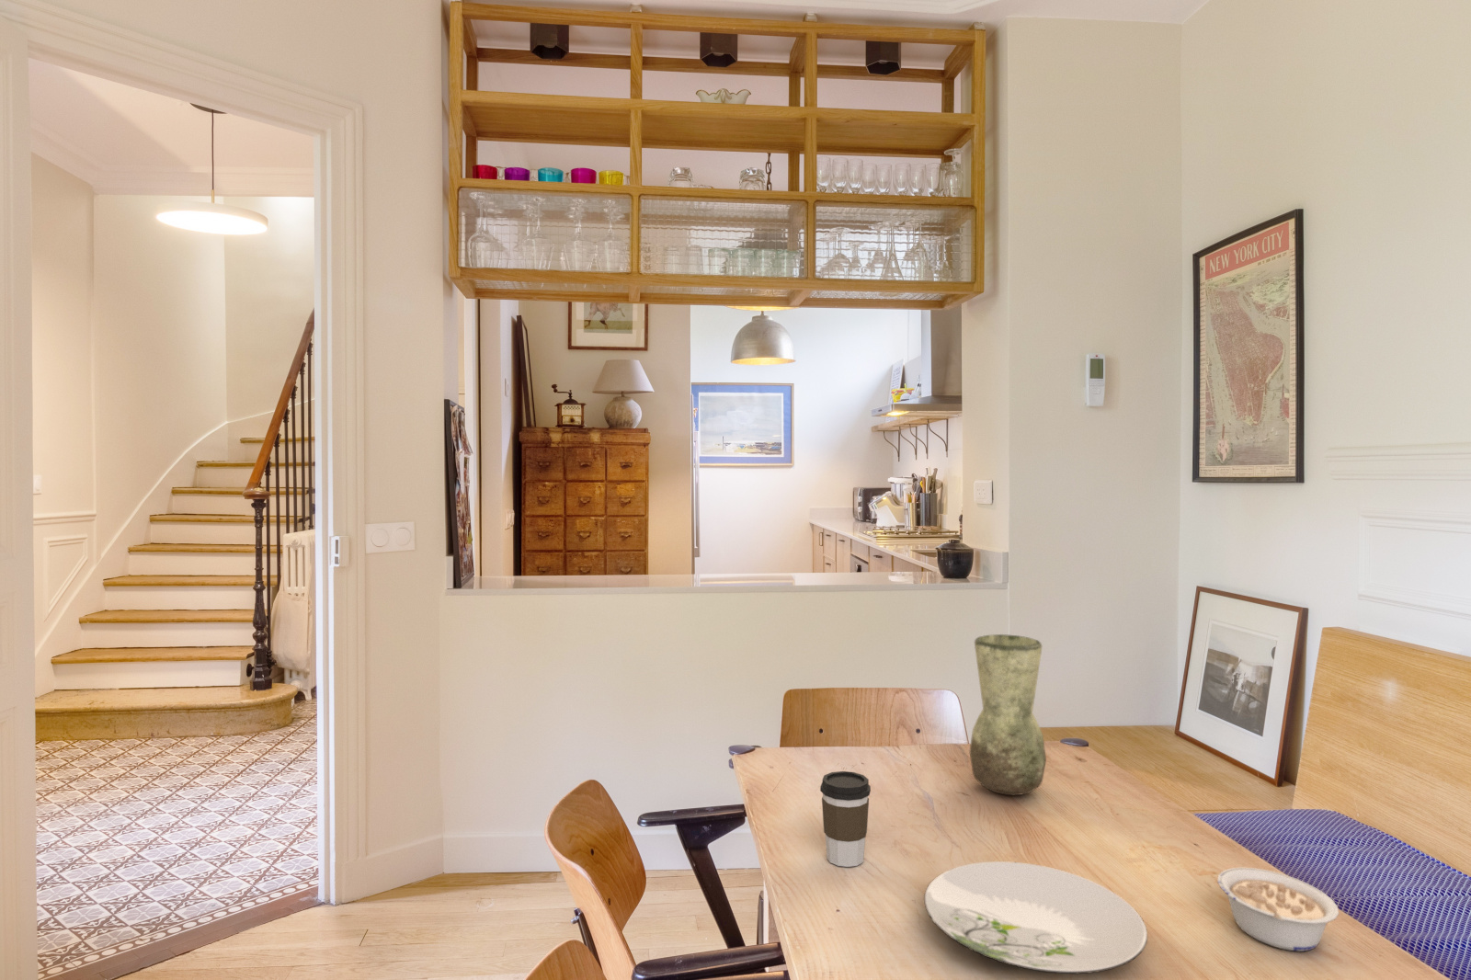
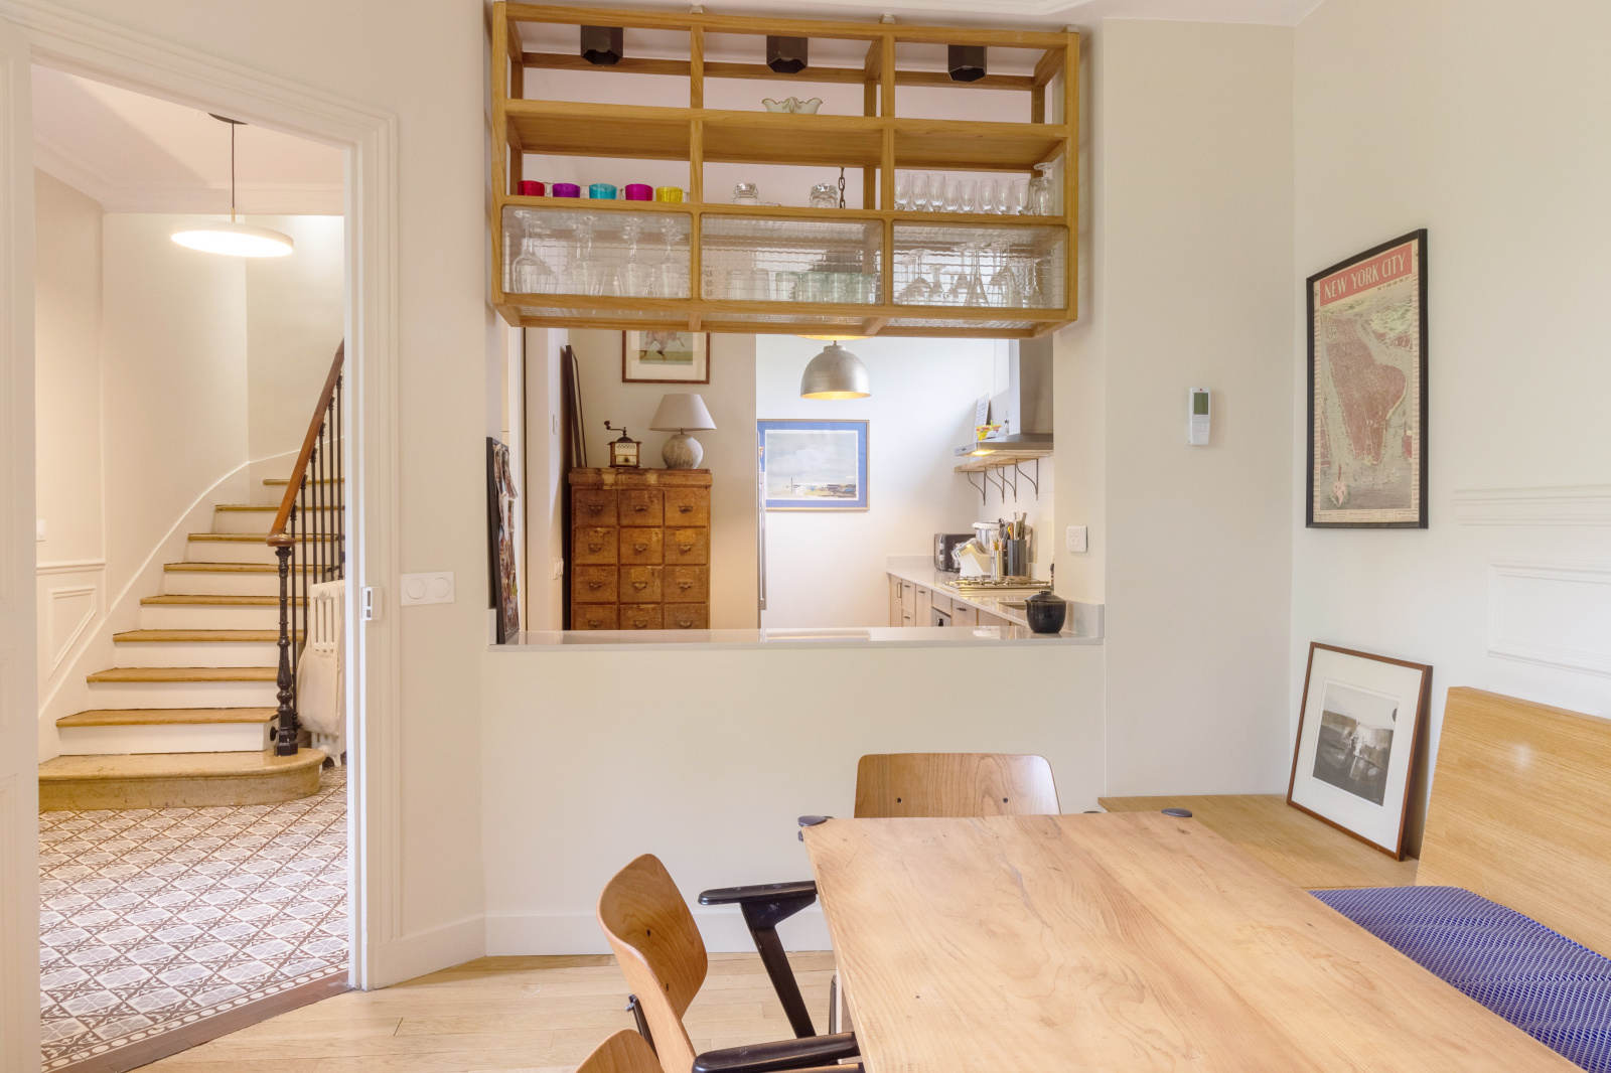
- coffee cup (845, 818)
- vase (1006, 714)
- legume (1277, 910)
- plate (1030, 923)
